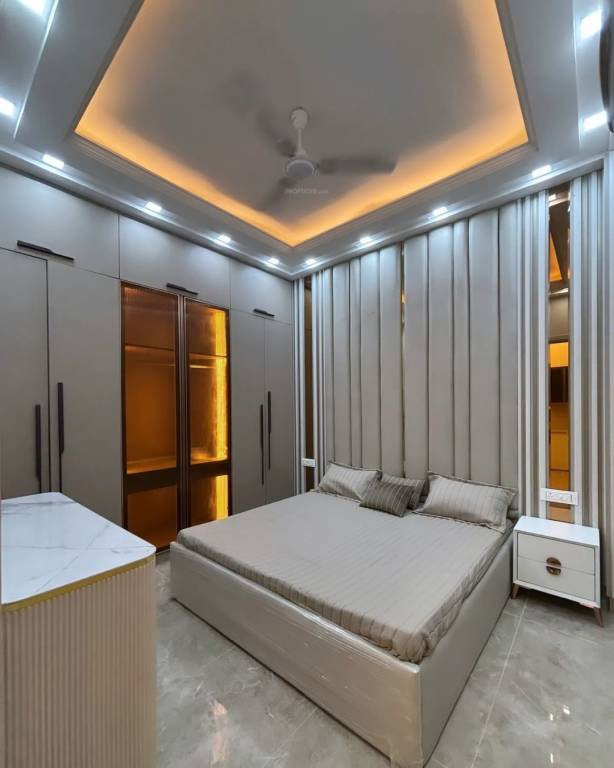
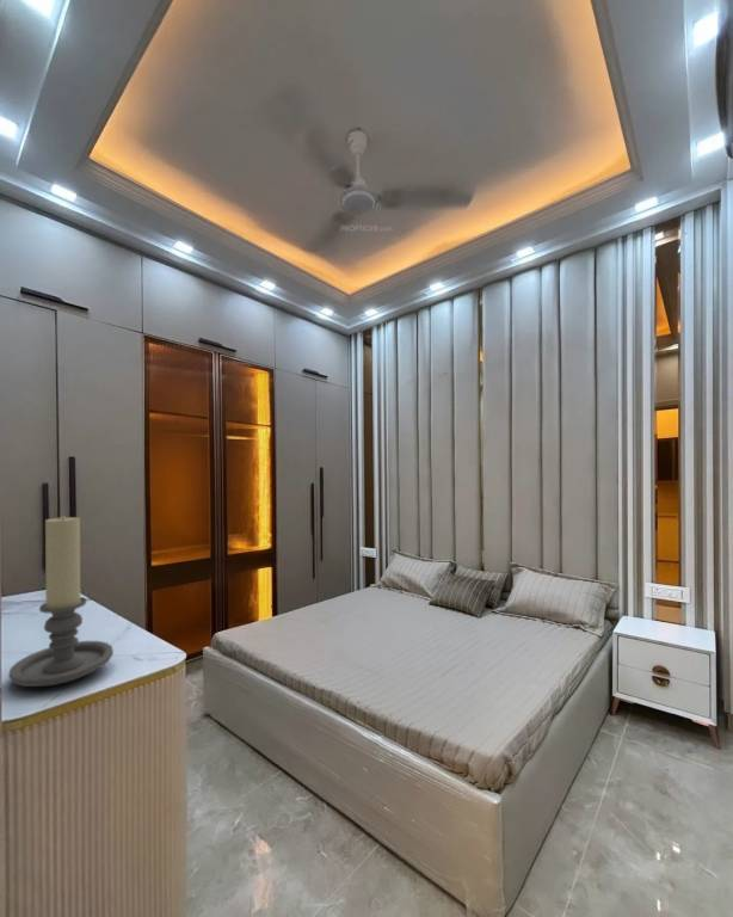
+ candle holder (62, 591)
